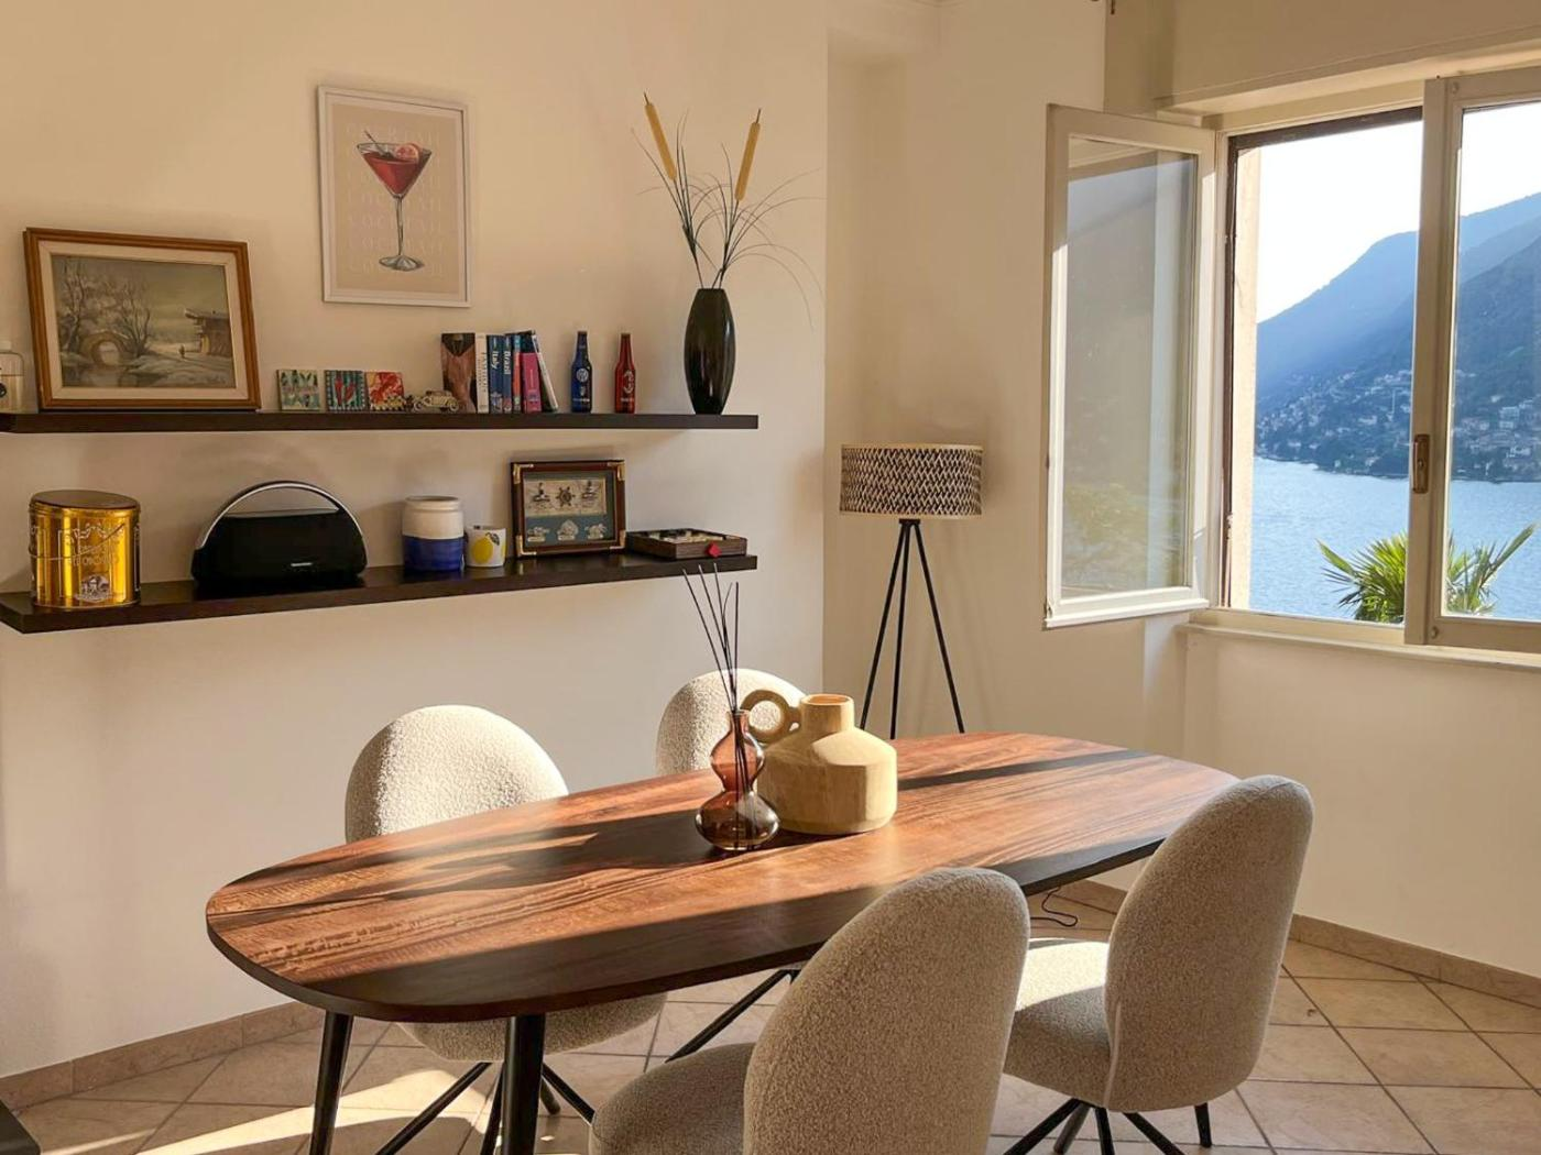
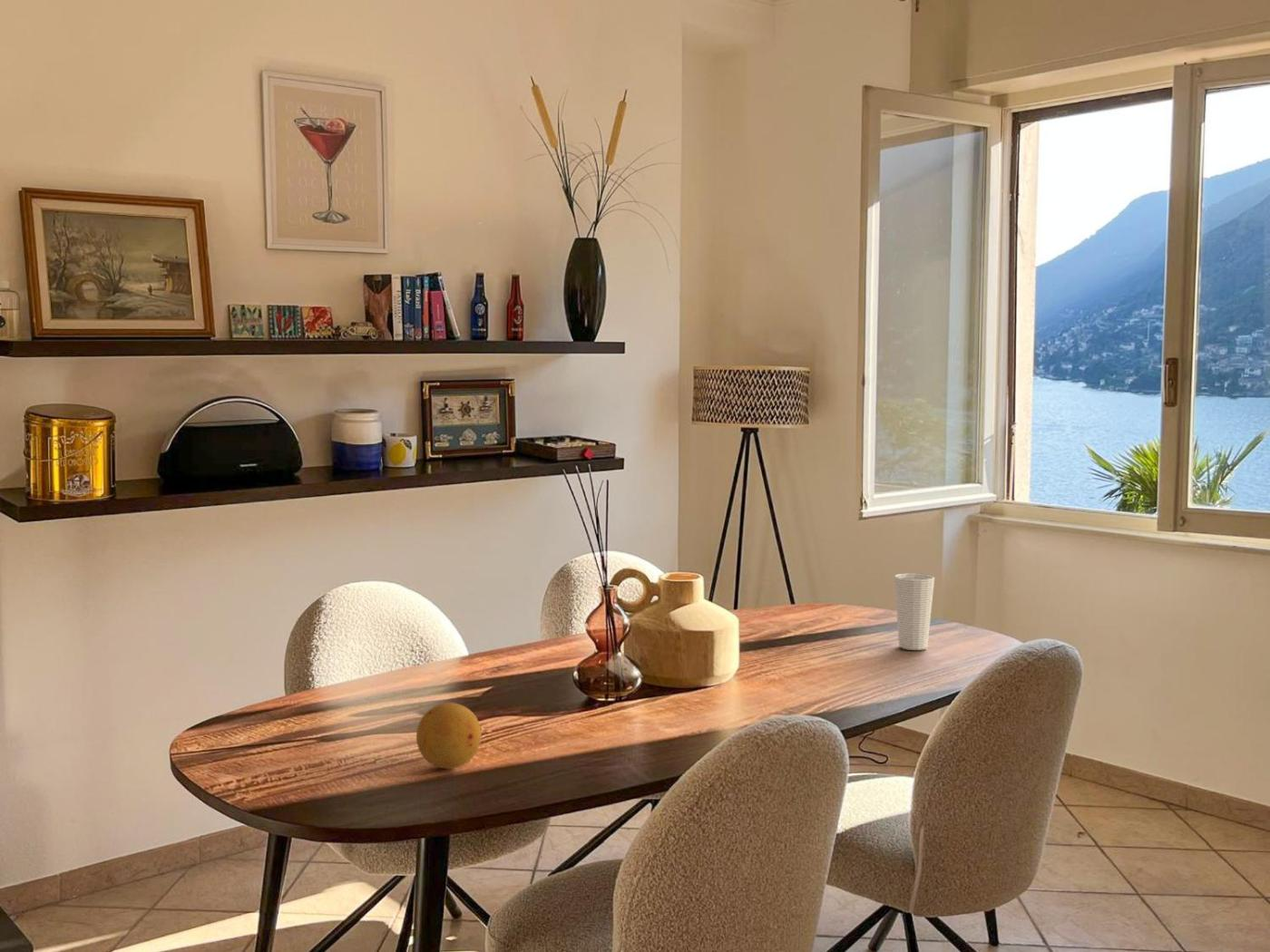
+ cup (913, 611)
+ fruit (448, 735)
